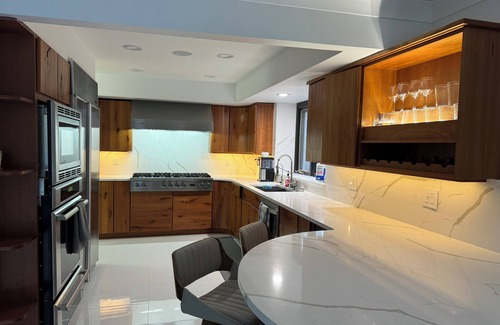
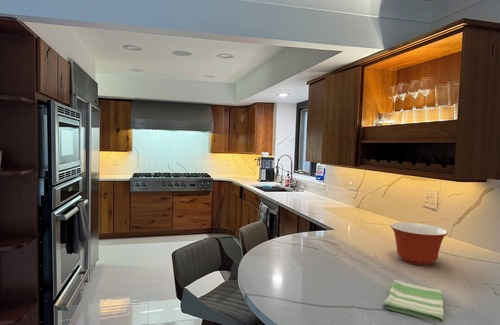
+ dish towel (414, 298)
+ mixing bowl (417, 244)
